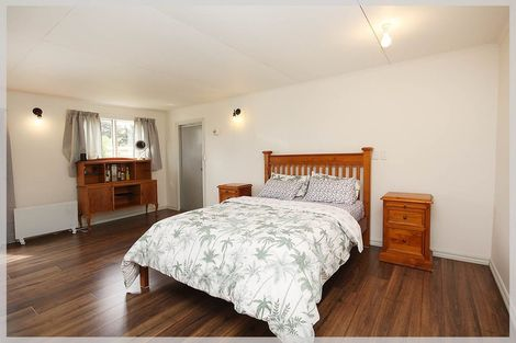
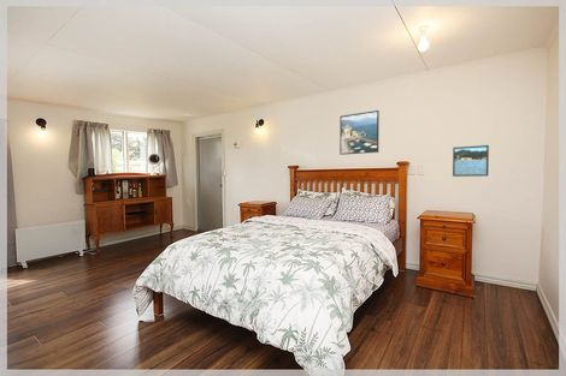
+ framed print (358, 133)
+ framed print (470, 161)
